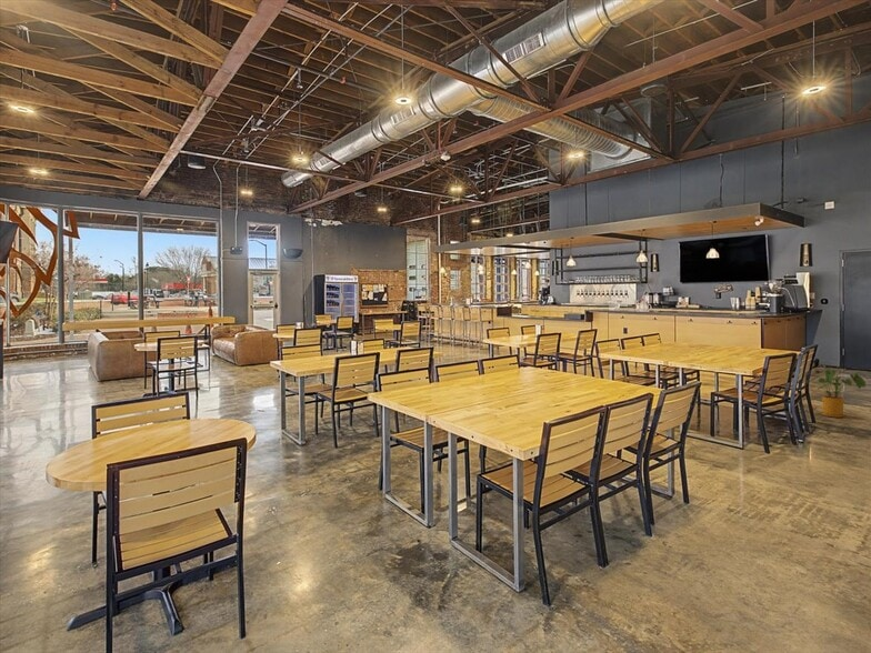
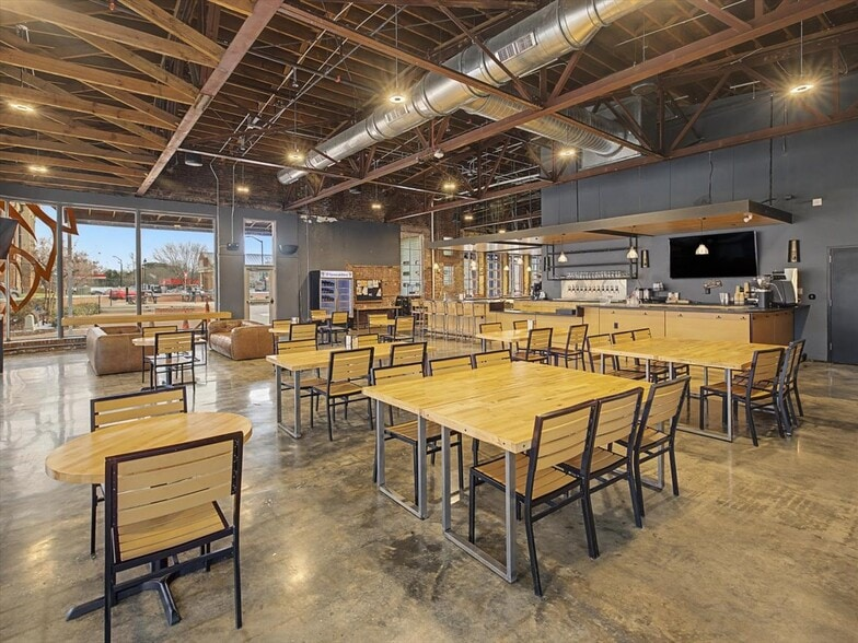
- house plant (834, 392)
